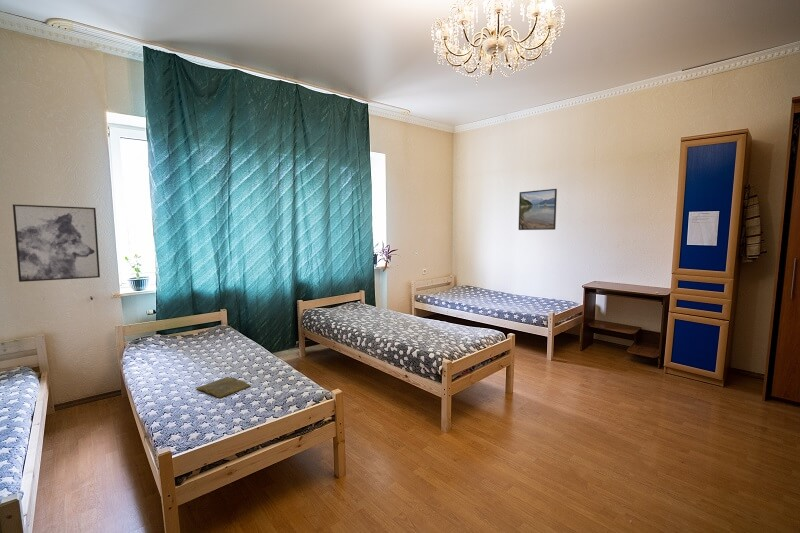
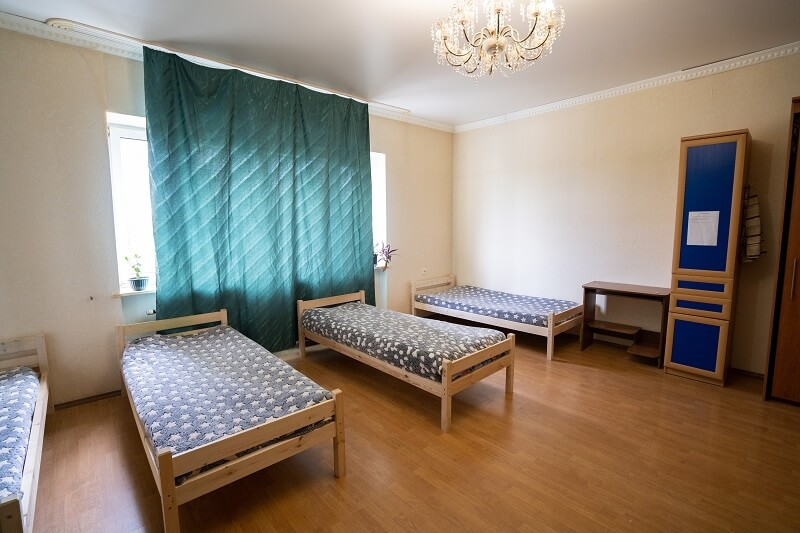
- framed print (536, 210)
- wall art (59, 243)
- book (223, 386)
